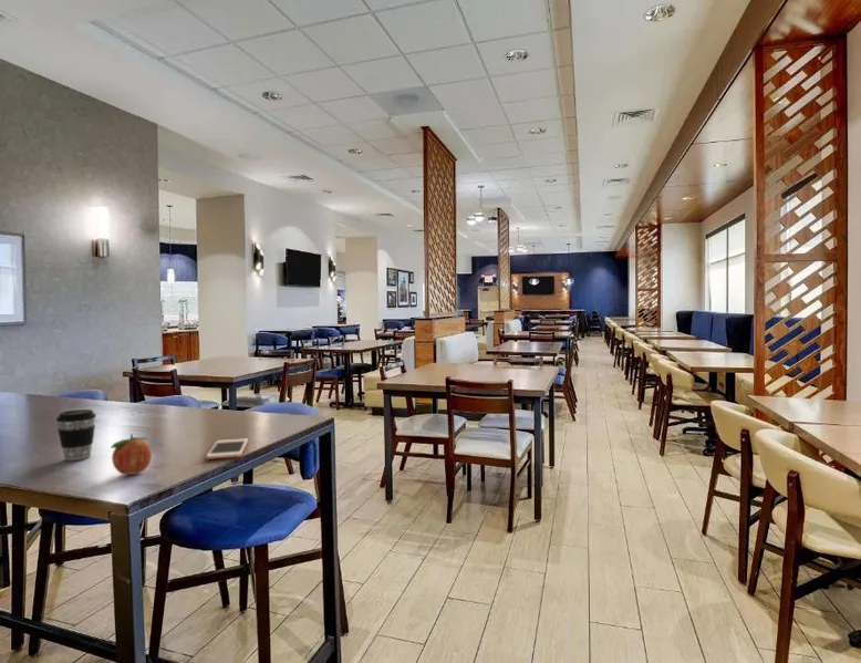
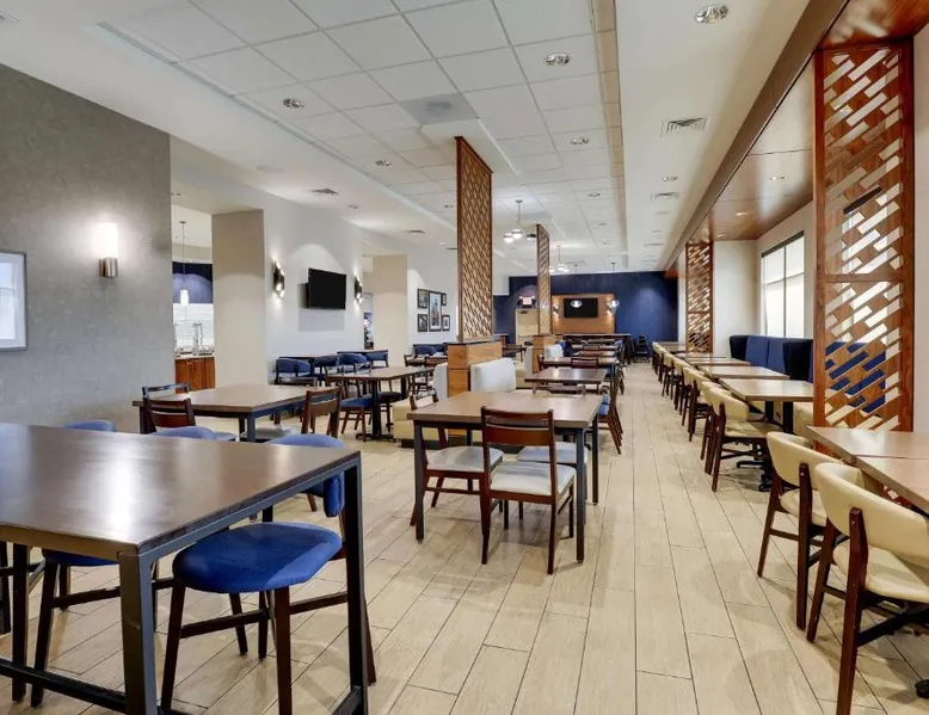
- cell phone (228, 448)
- fruit (131, 454)
- coffee cup (76, 434)
